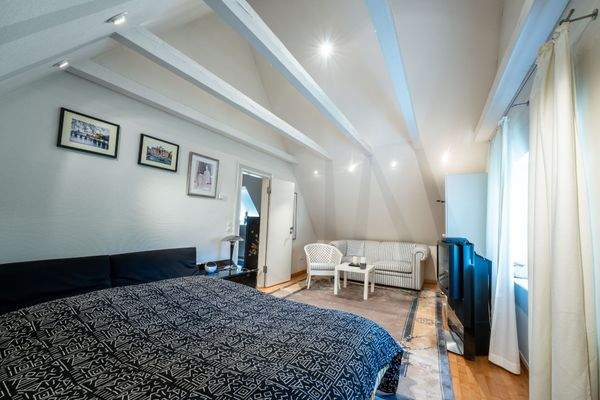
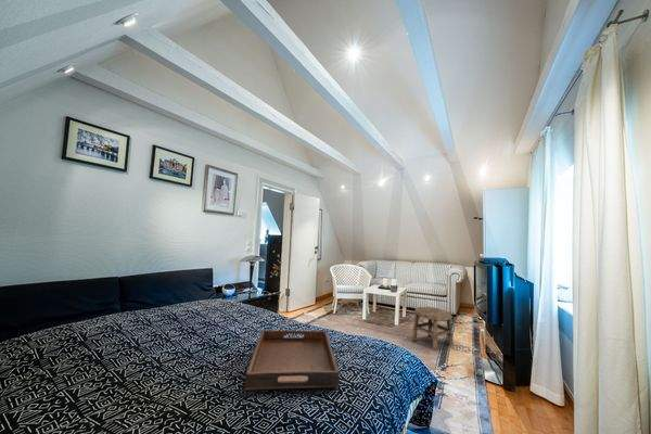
+ serving tray (293, 354)
+ stool (433, 327)
